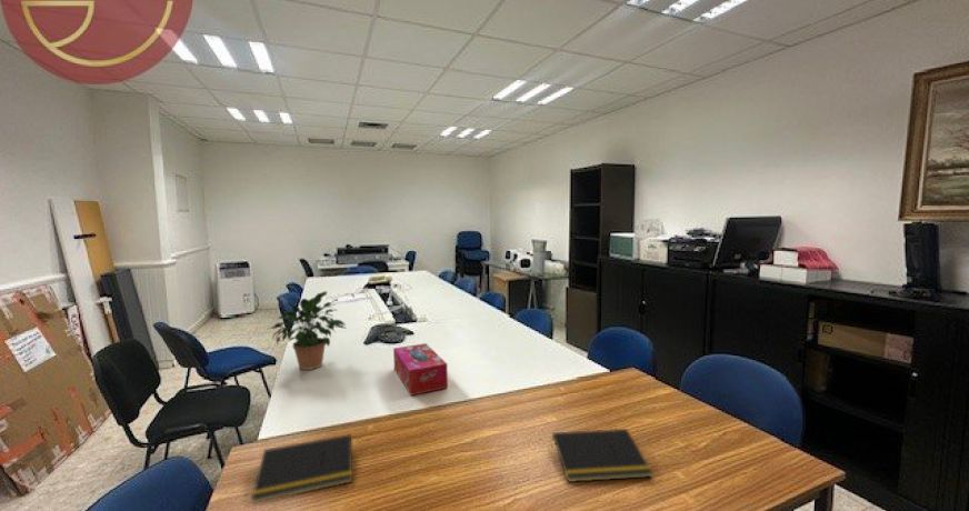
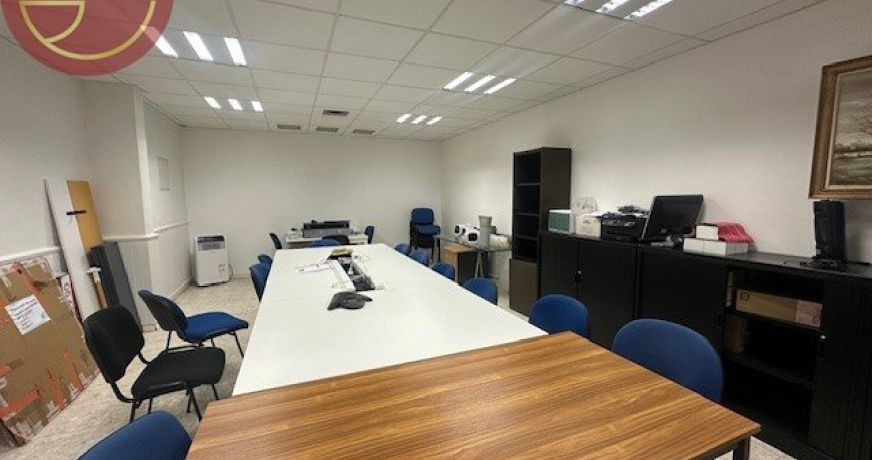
- tissue box (419, 367)
- notepad (307, 464)
- potted plant (306, 328)
- notepad (599, 453)
